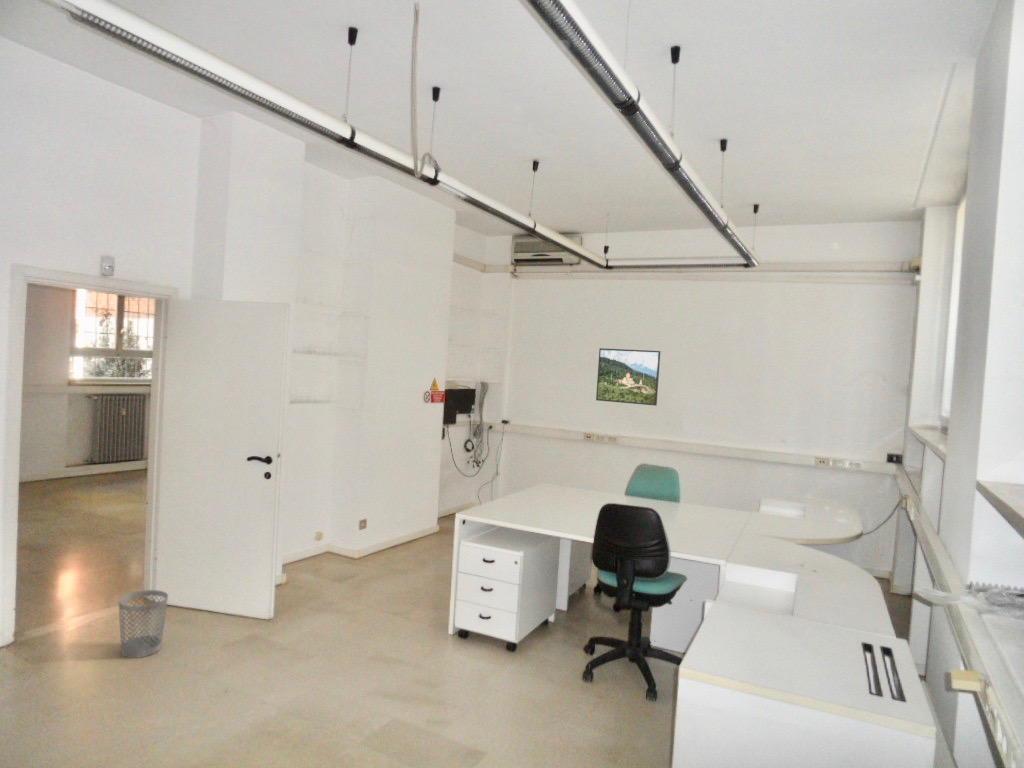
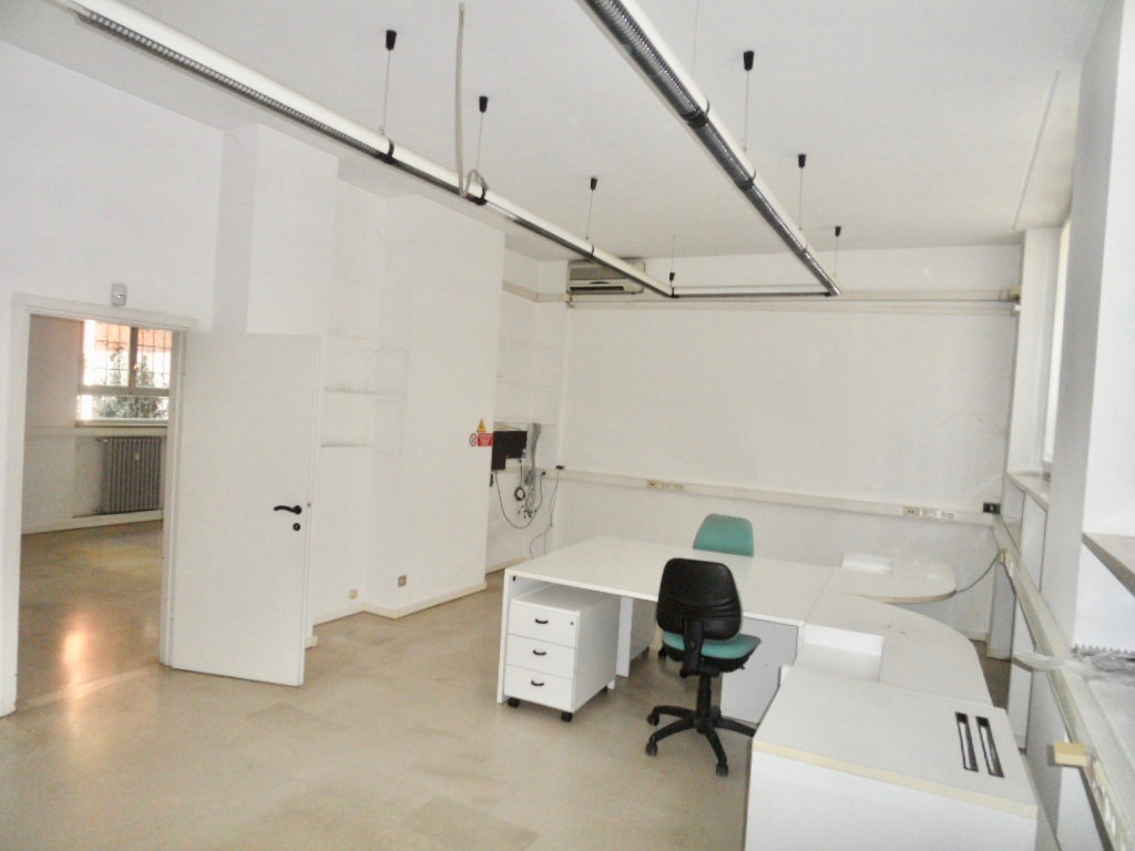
- wastebasket (142, 624)
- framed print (627, 376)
